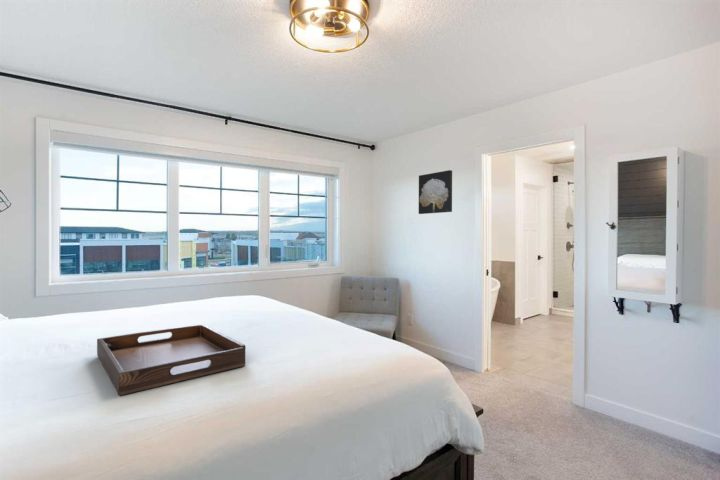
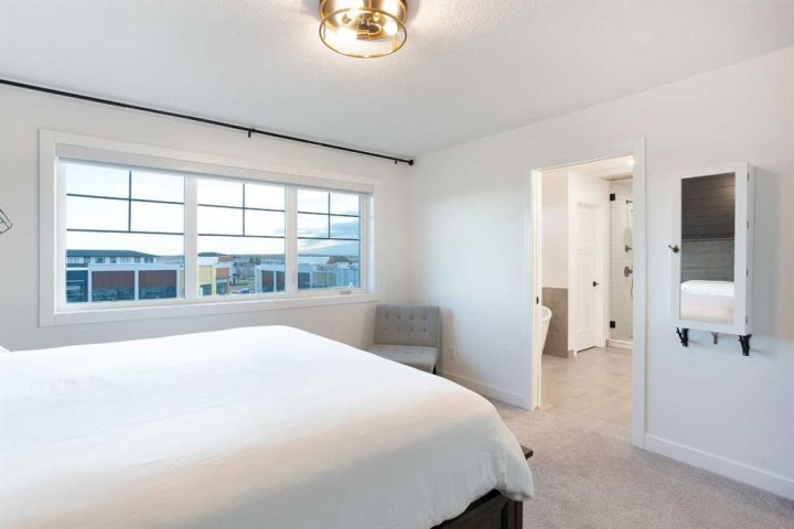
- wall art (434, 193)
- serving tray (170, 351)
